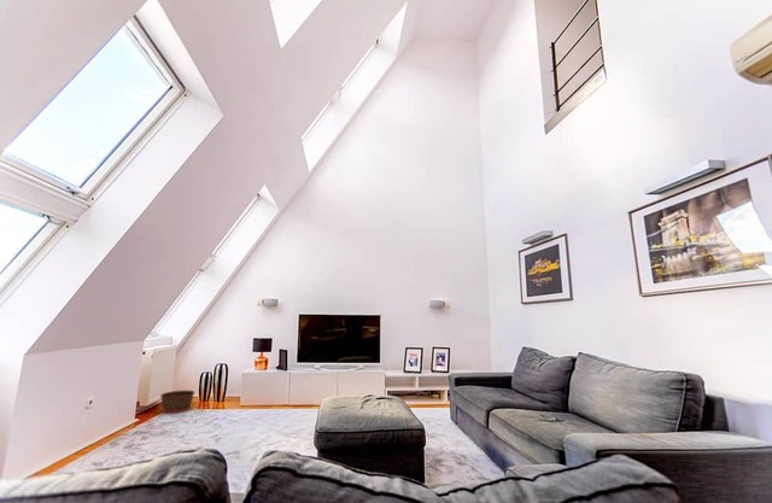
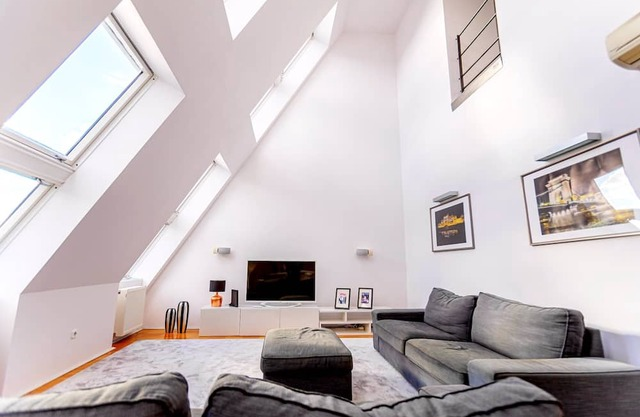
- basket (176, 400)
